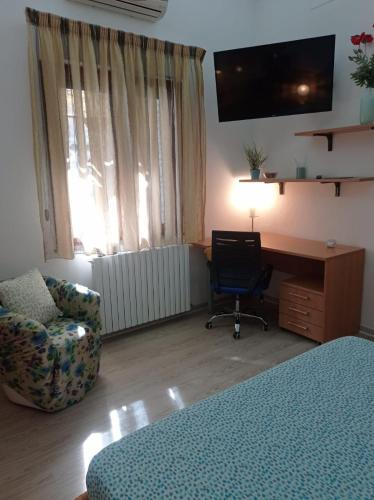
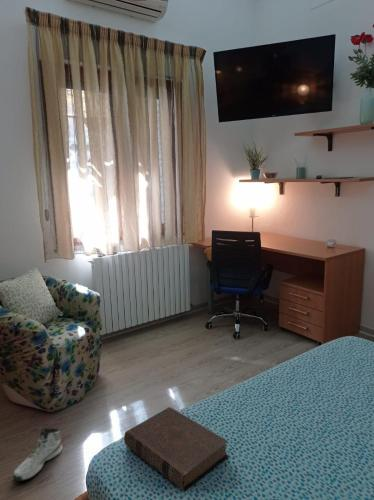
+ book (175, 444)
+ sneaker (36, 449)
